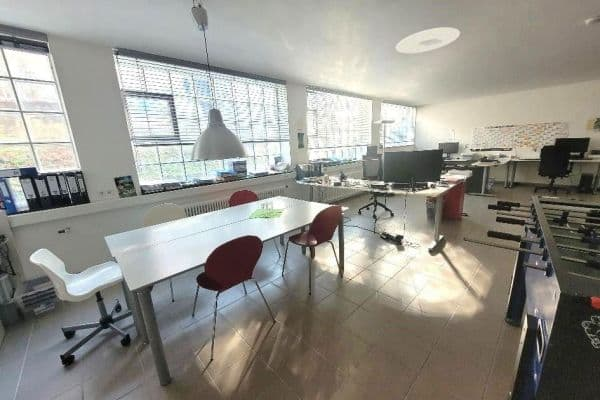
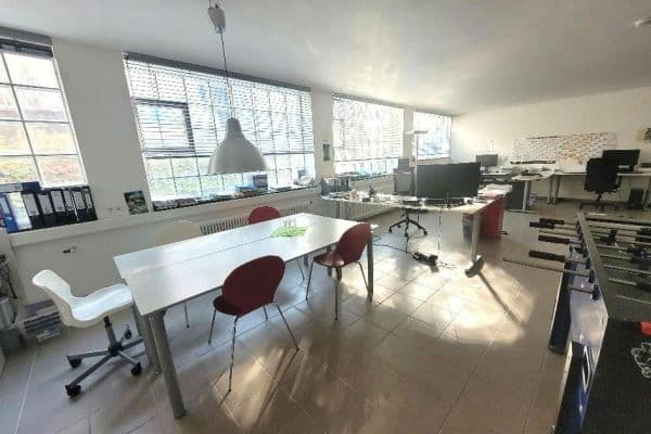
- ceiling light (426, 38)
